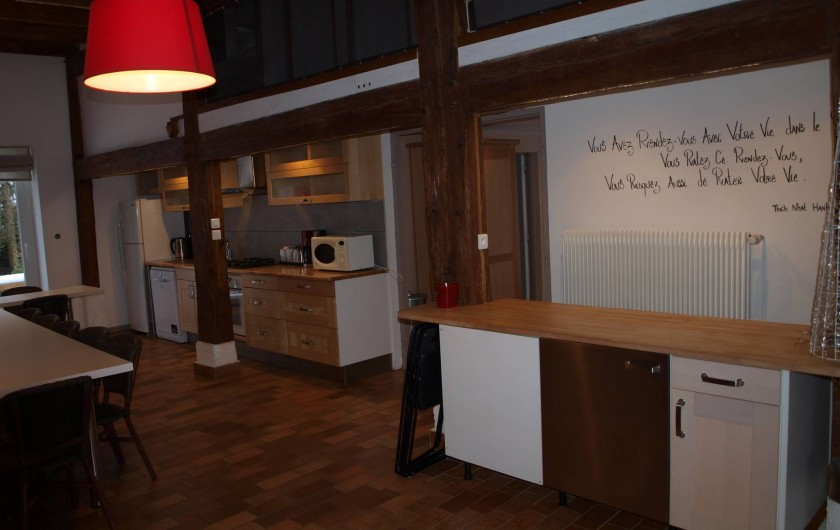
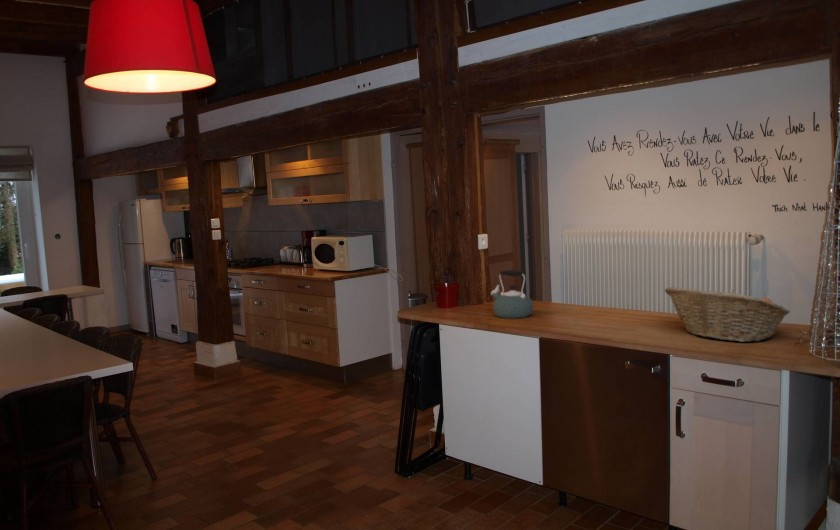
+ kettle (509, 293)
+ fruit basket (724, 309)
